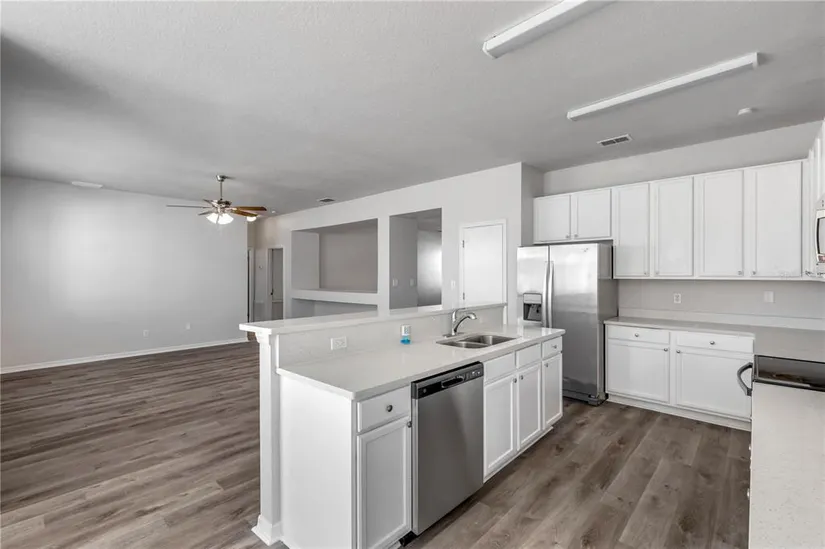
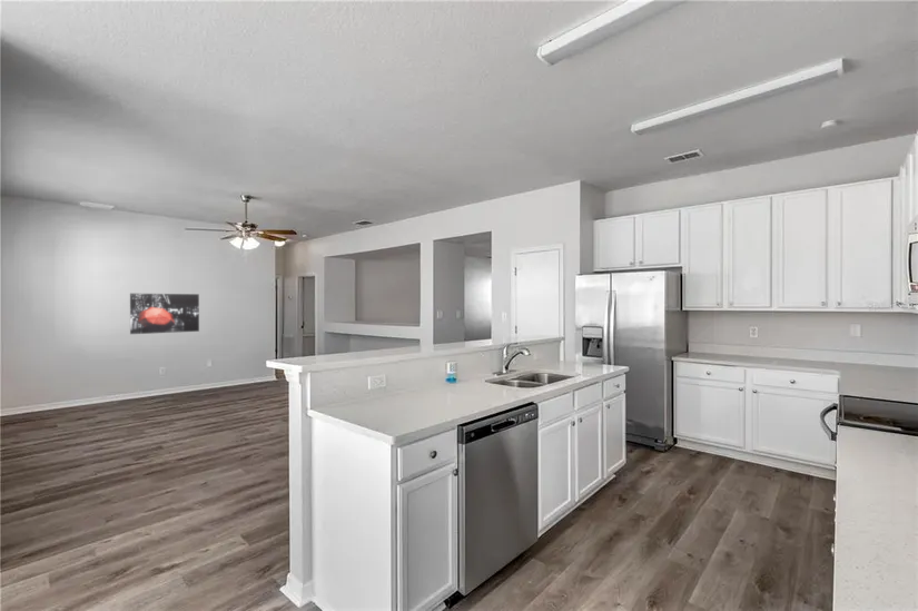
+ wall art (166, 313)
